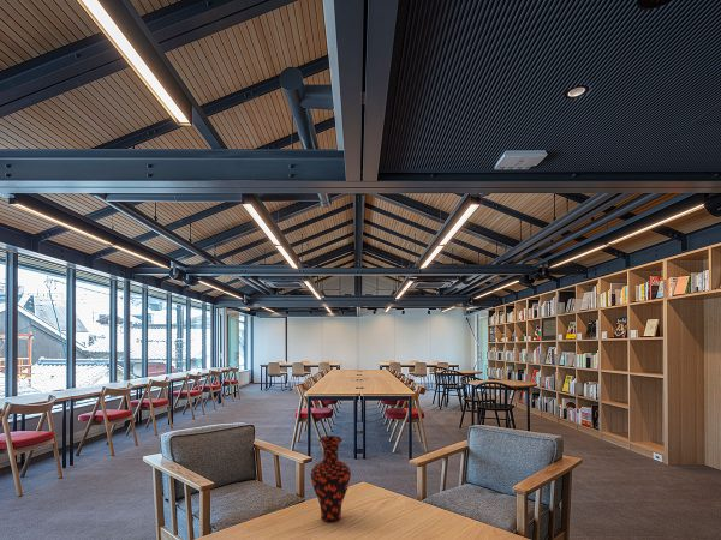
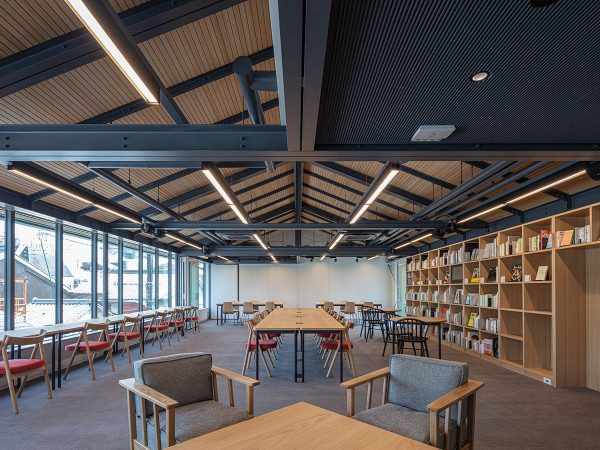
- vase (330, 478)
